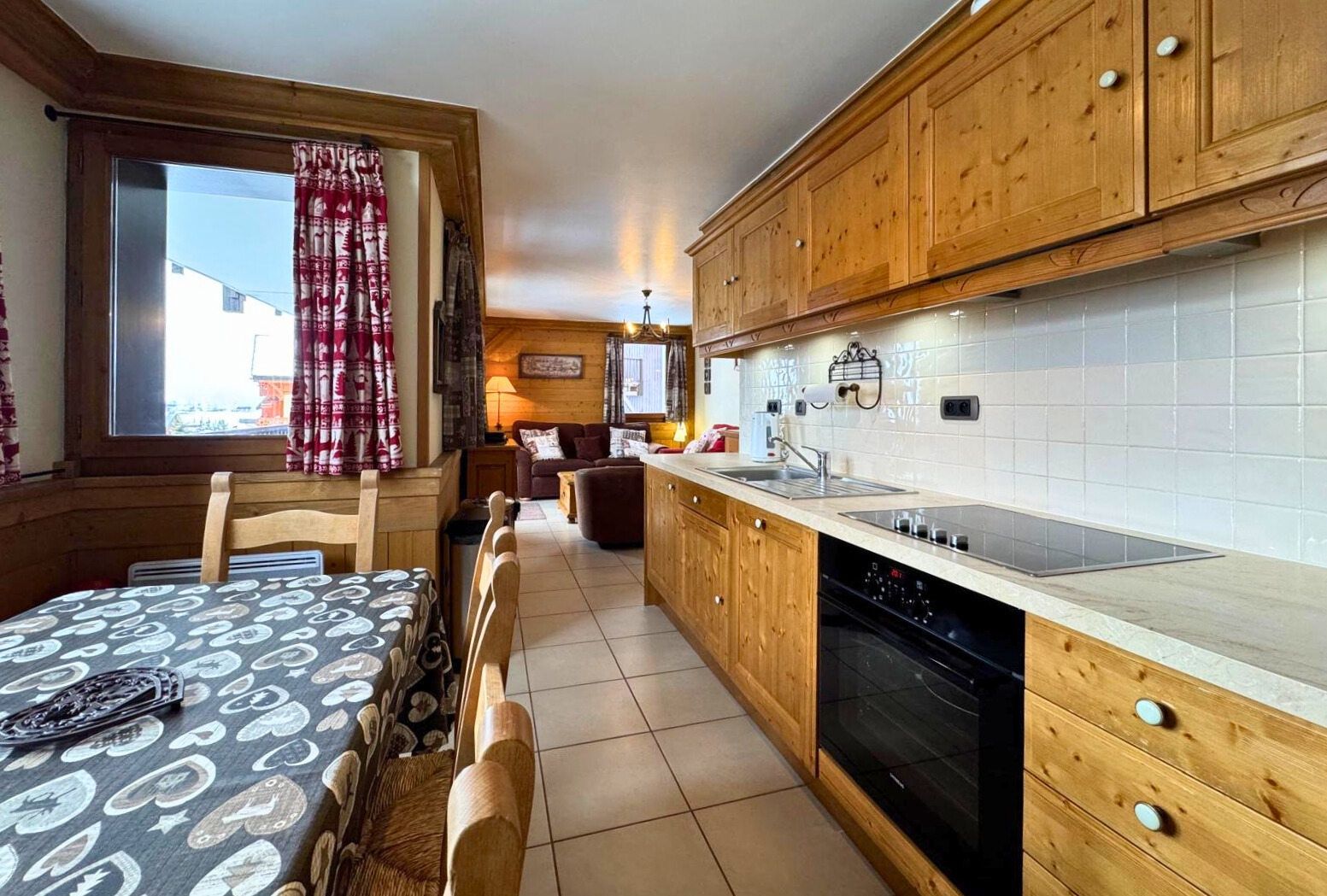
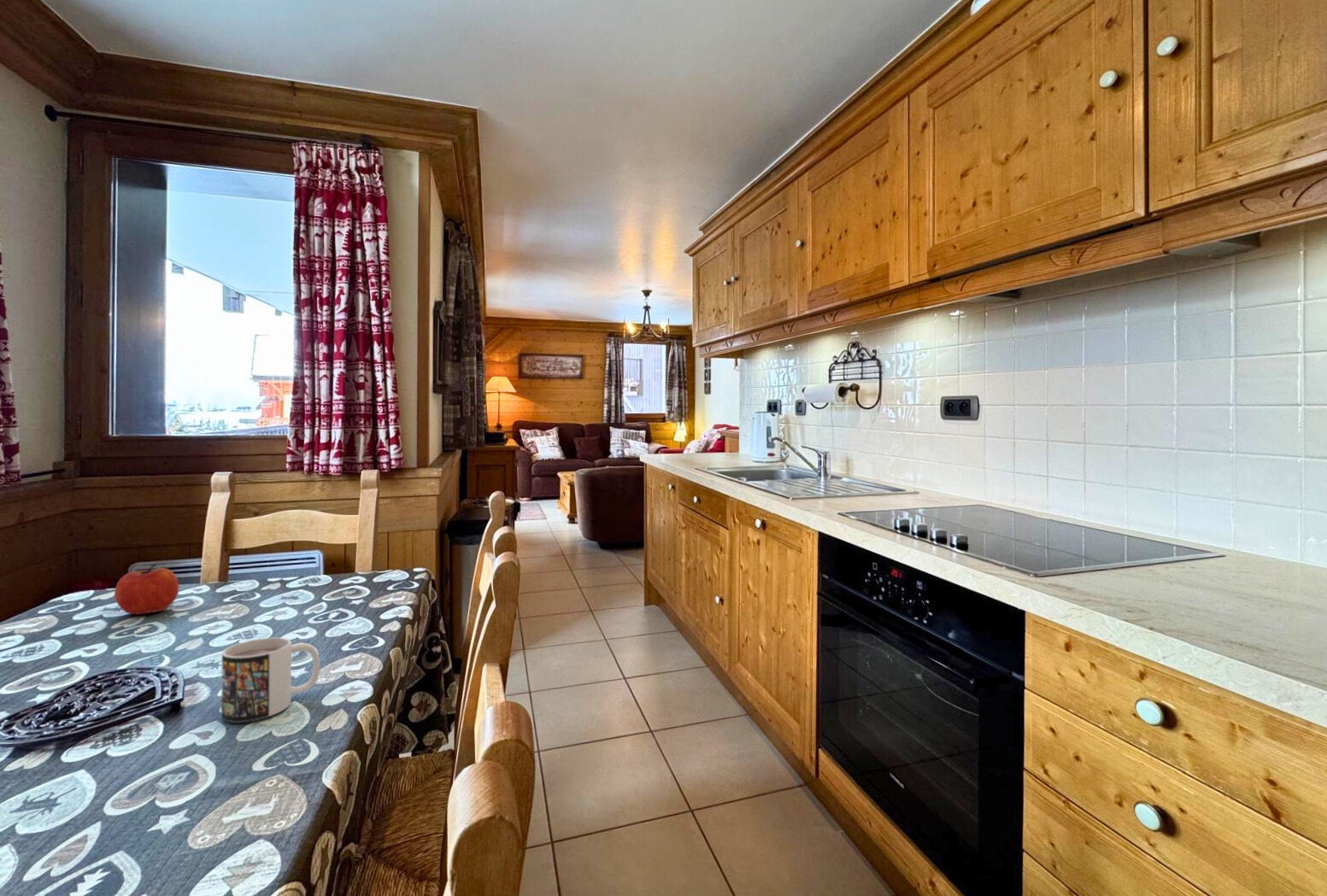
+ mug (273, 674)
+ apple (147, 588)
